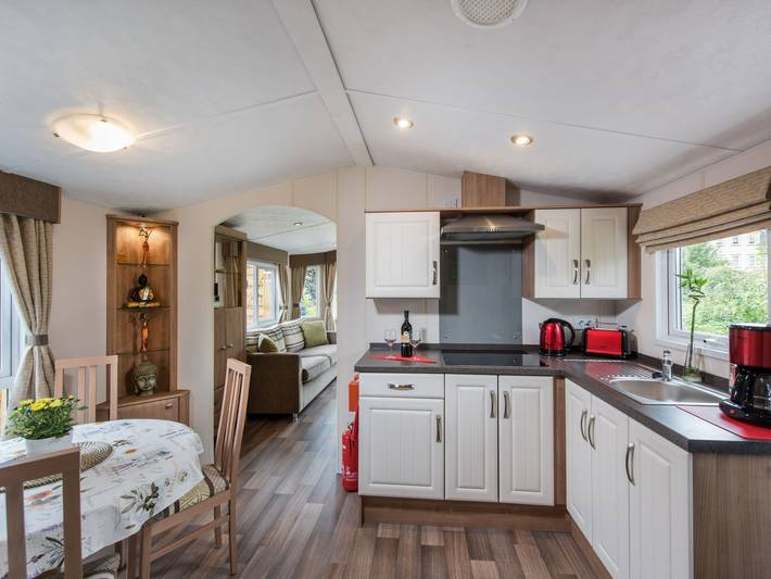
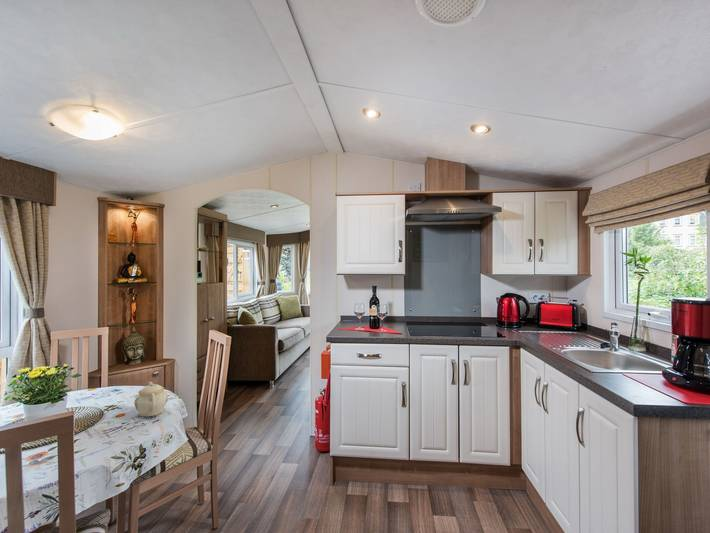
+ teapot (151, 398)
